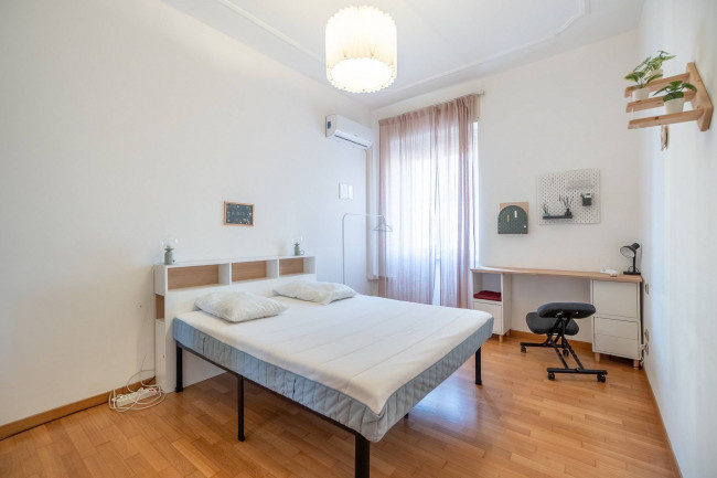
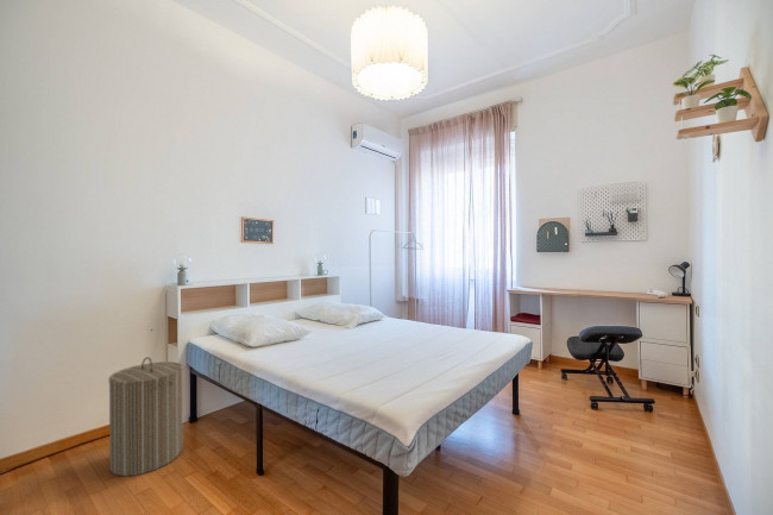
+ laundry hamper (147, 407)
